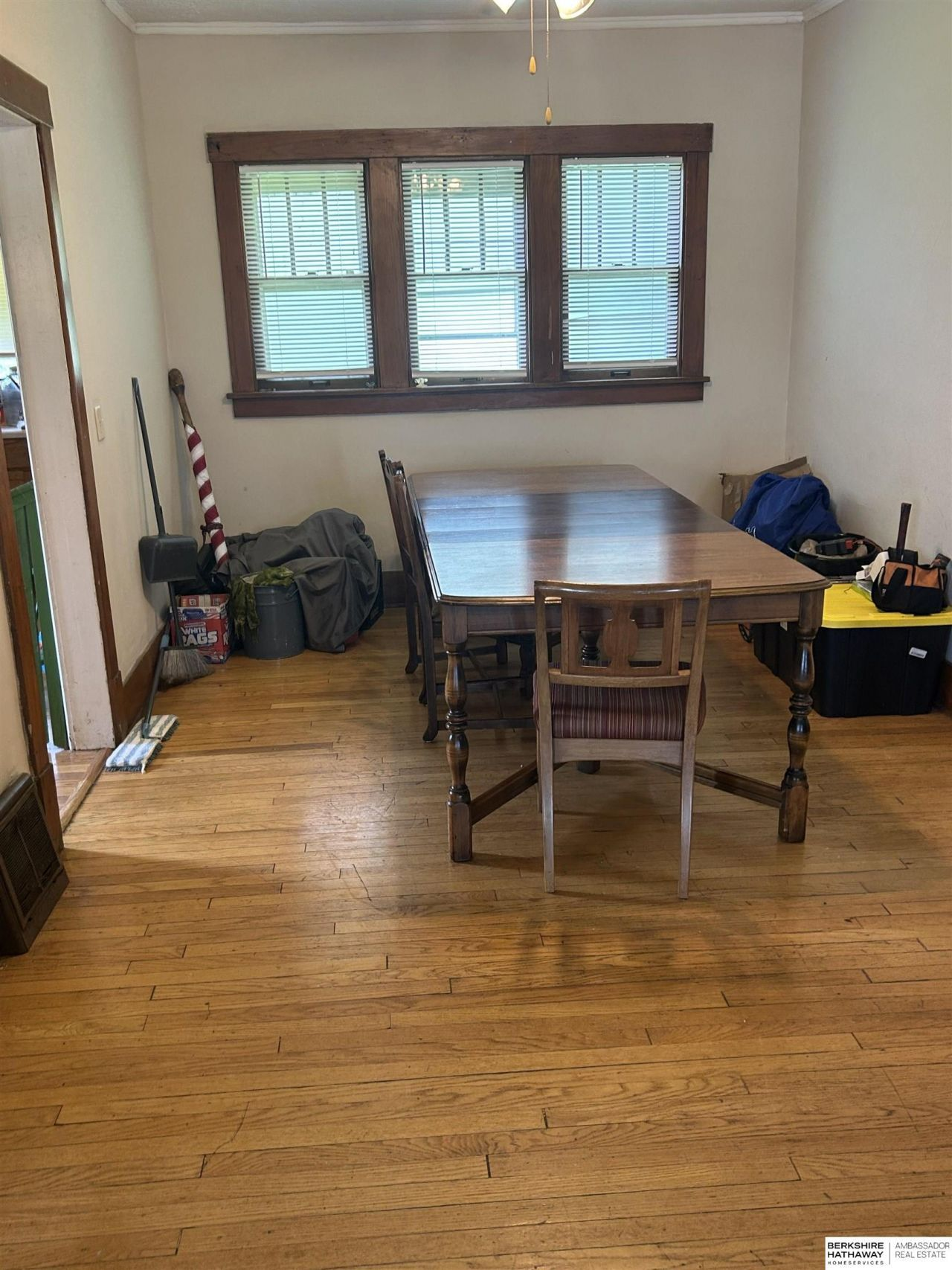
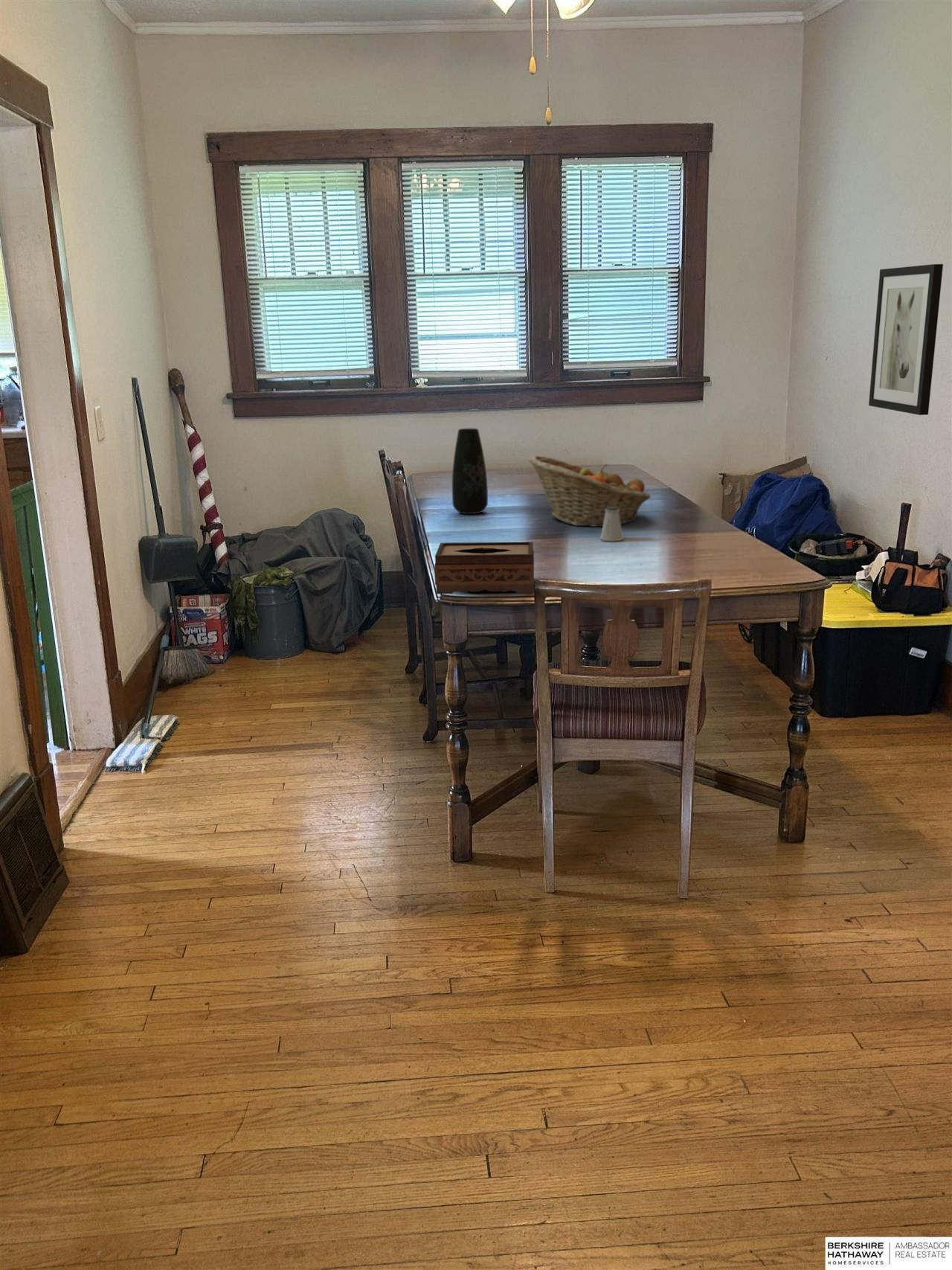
+ saltshaker (611, 523)
+ wall art (903, 339)
+ vase (469, 471)
+ tissue box (485, 567)
+ fruit basket (588, 487)
